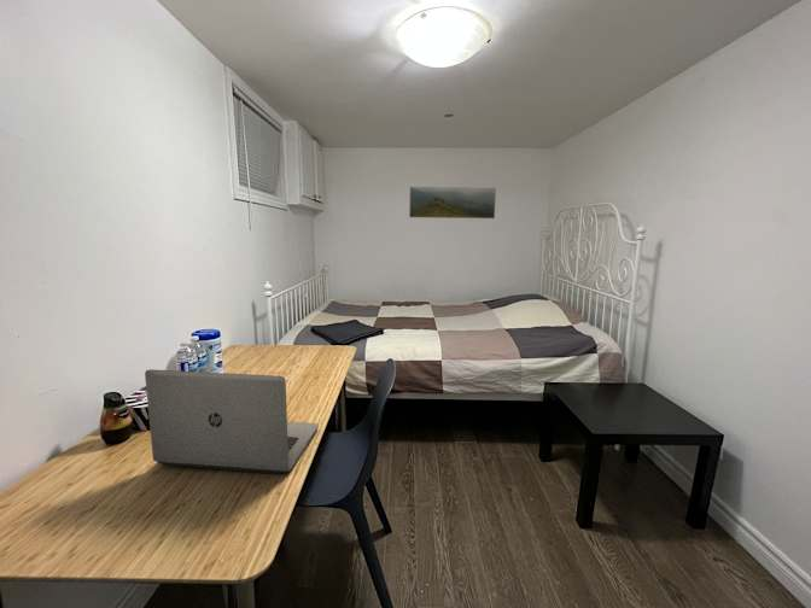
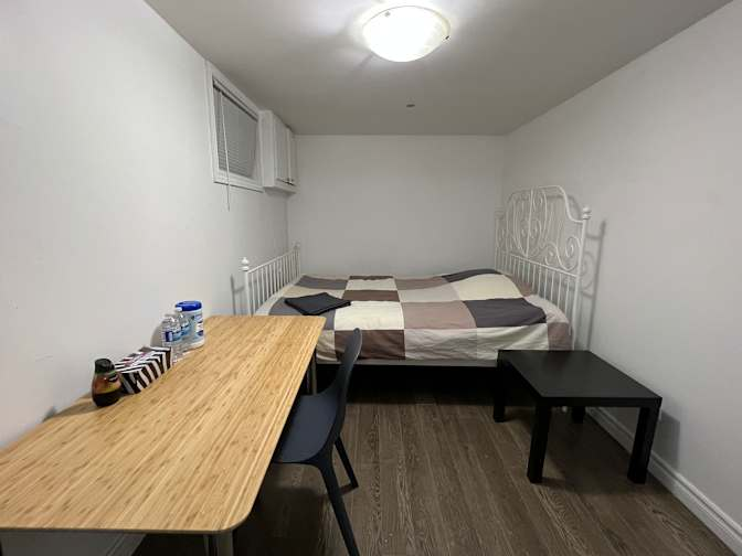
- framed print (451, 203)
- laptop (241, 403)
